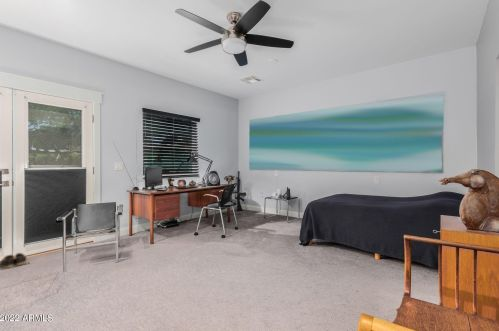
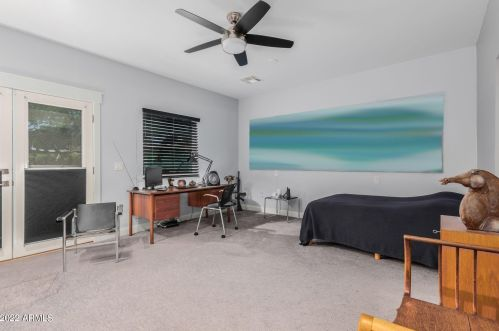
- shoes (13, 258)
